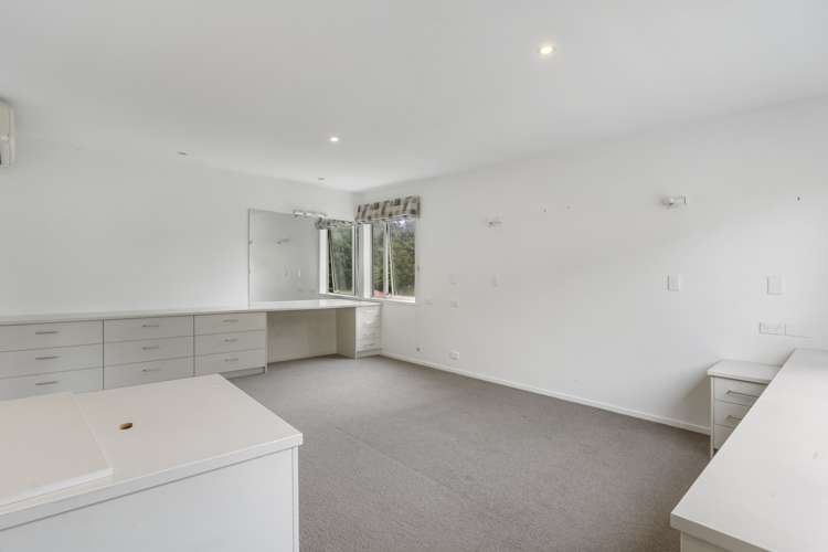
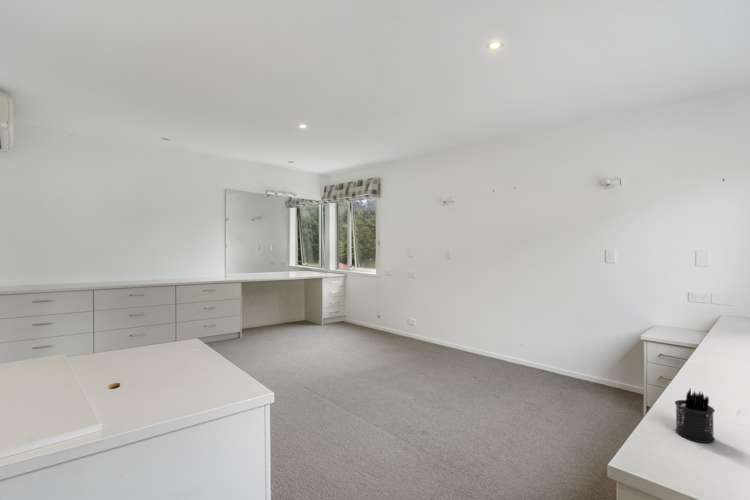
+ pen holder (694, 413)
